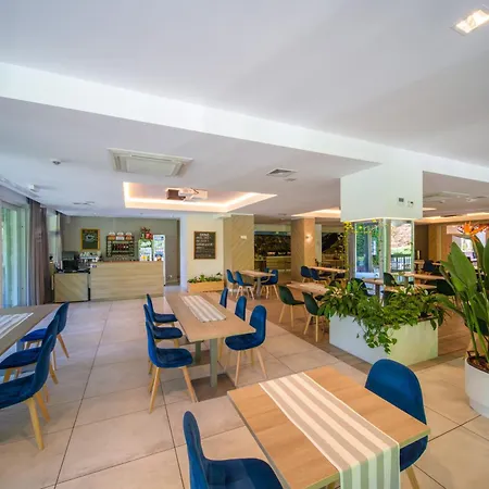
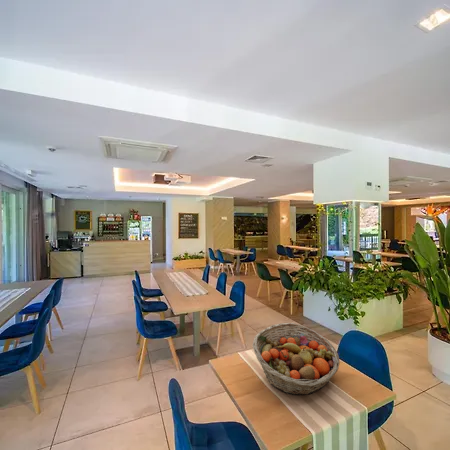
+ fruit basket (295, 356)
